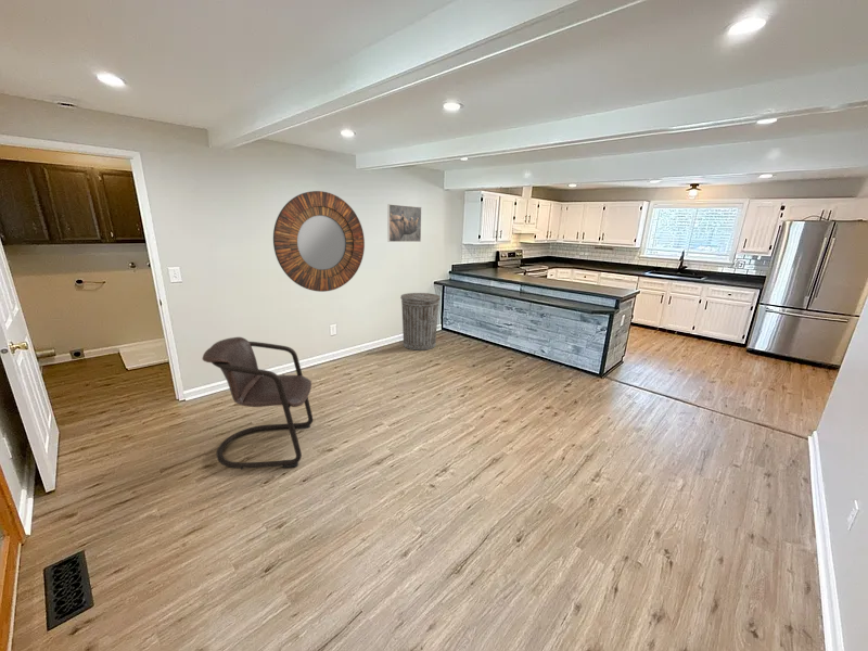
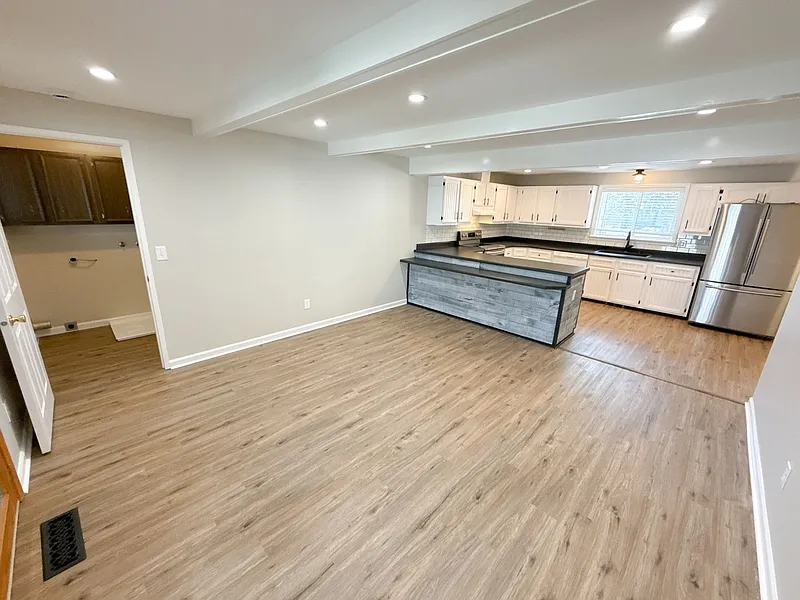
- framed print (405, 224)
- chair (261, 396)
- trash can (420, 320)
- home mirror (322, 242)
